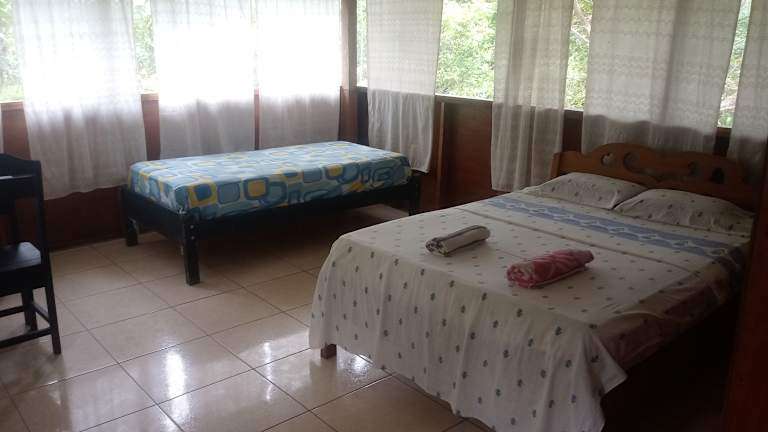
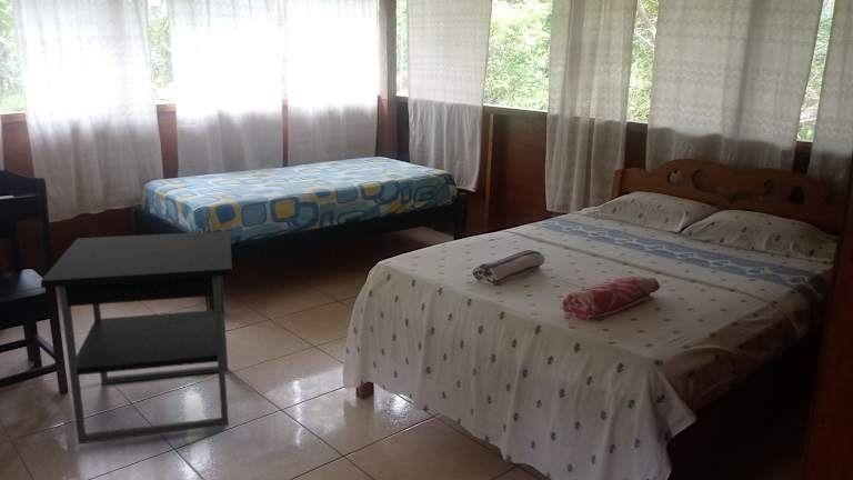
+ nightstand (154, 329)
